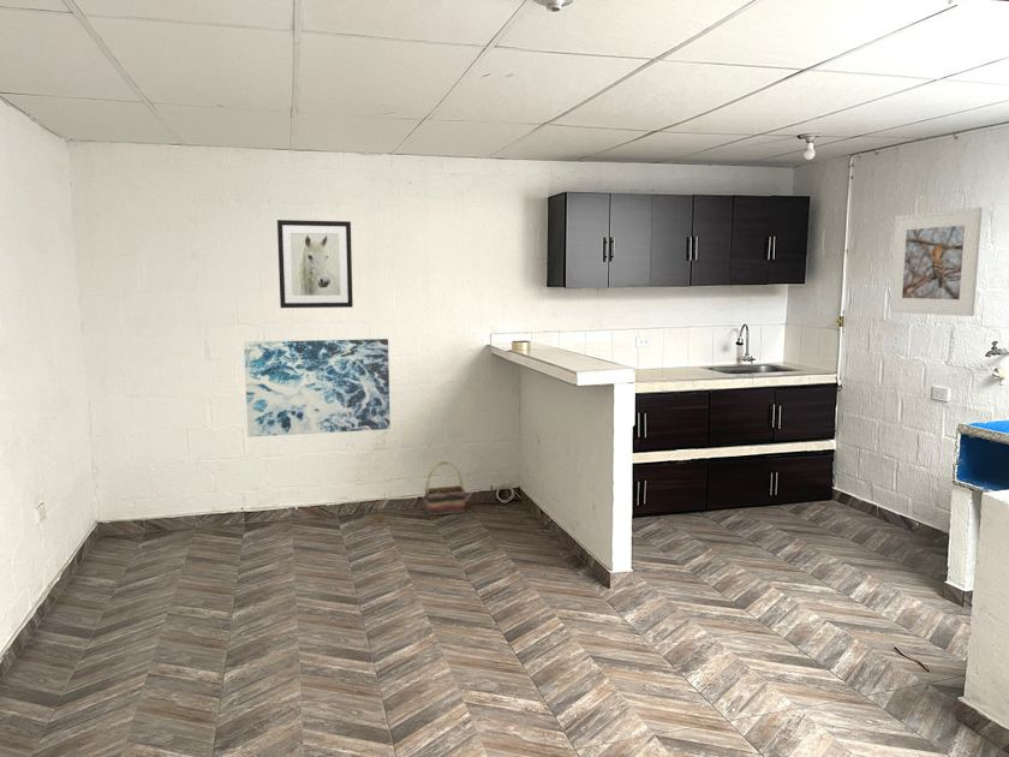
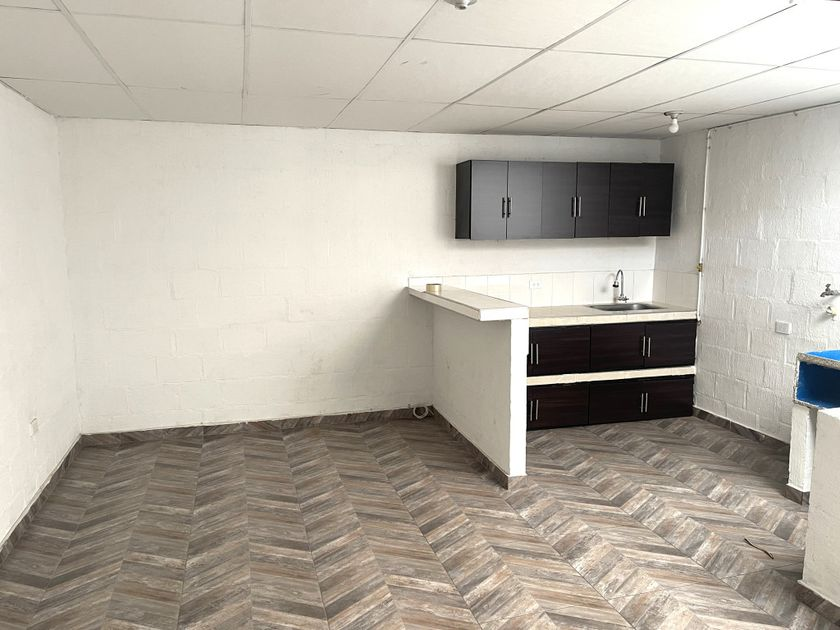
- basket (444, 487)
- wall art (318, 386)
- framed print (932, 263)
- wall art (315, 264)
